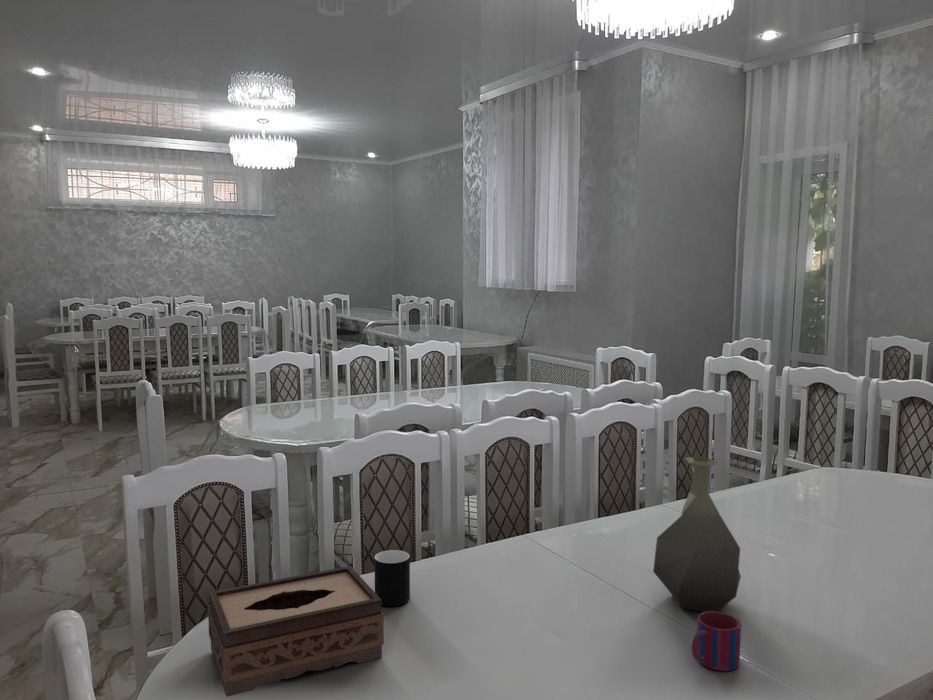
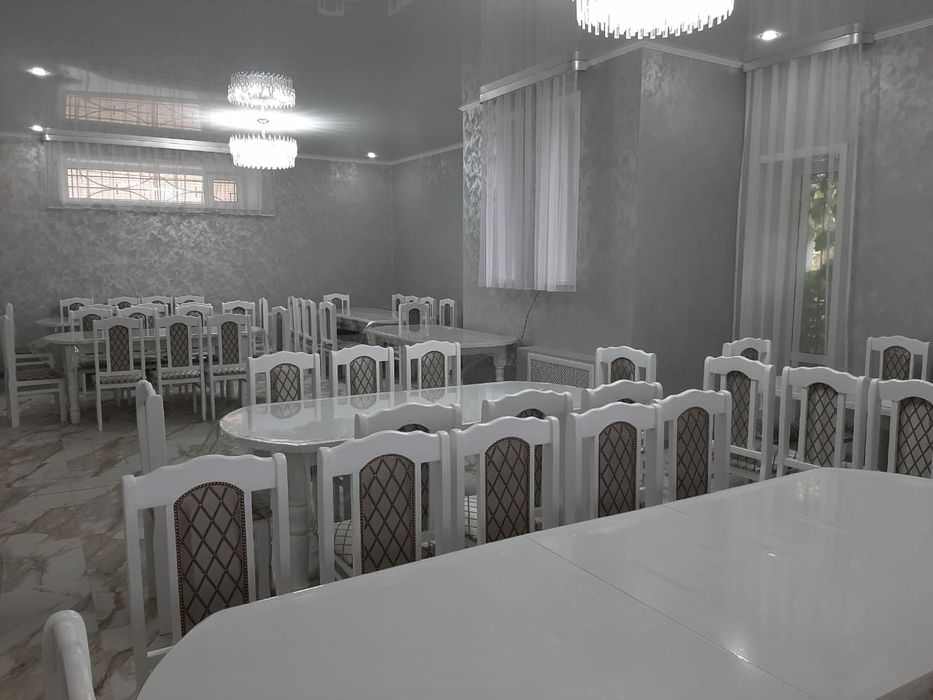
- vase (698, 529)
- tissue box (294, 624)
- mug (711, 642)
- cup (389, 574)
